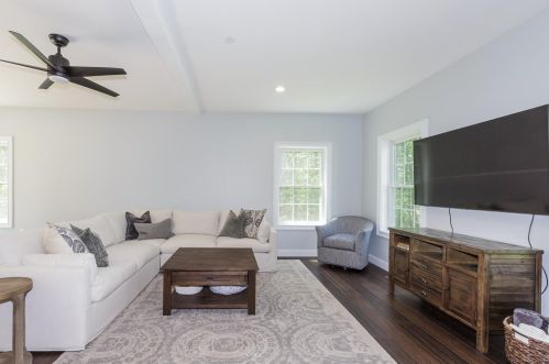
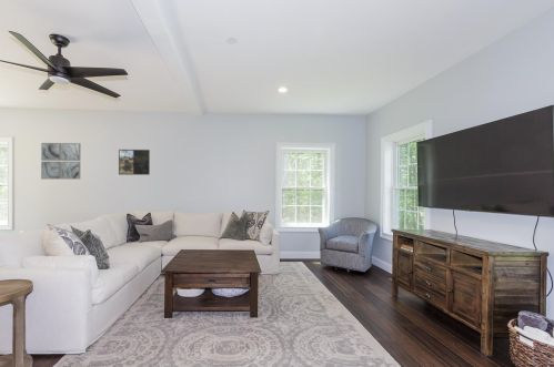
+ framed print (133, 162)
+ wall art (61, 160)
